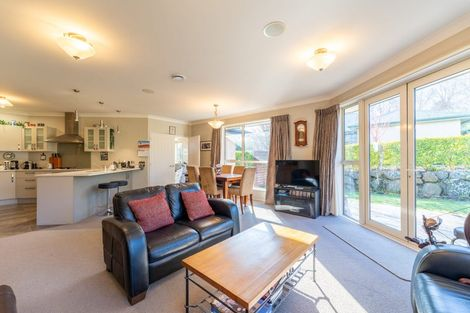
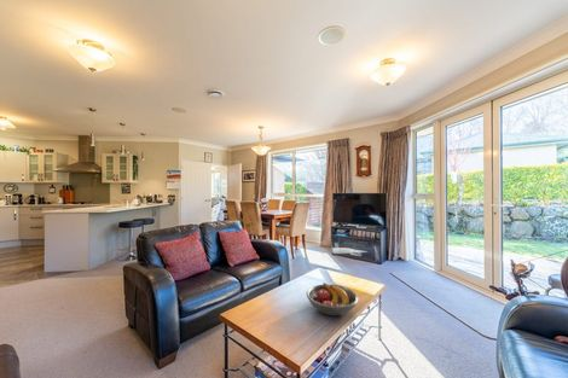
+ fruit bowl (331, 300)
